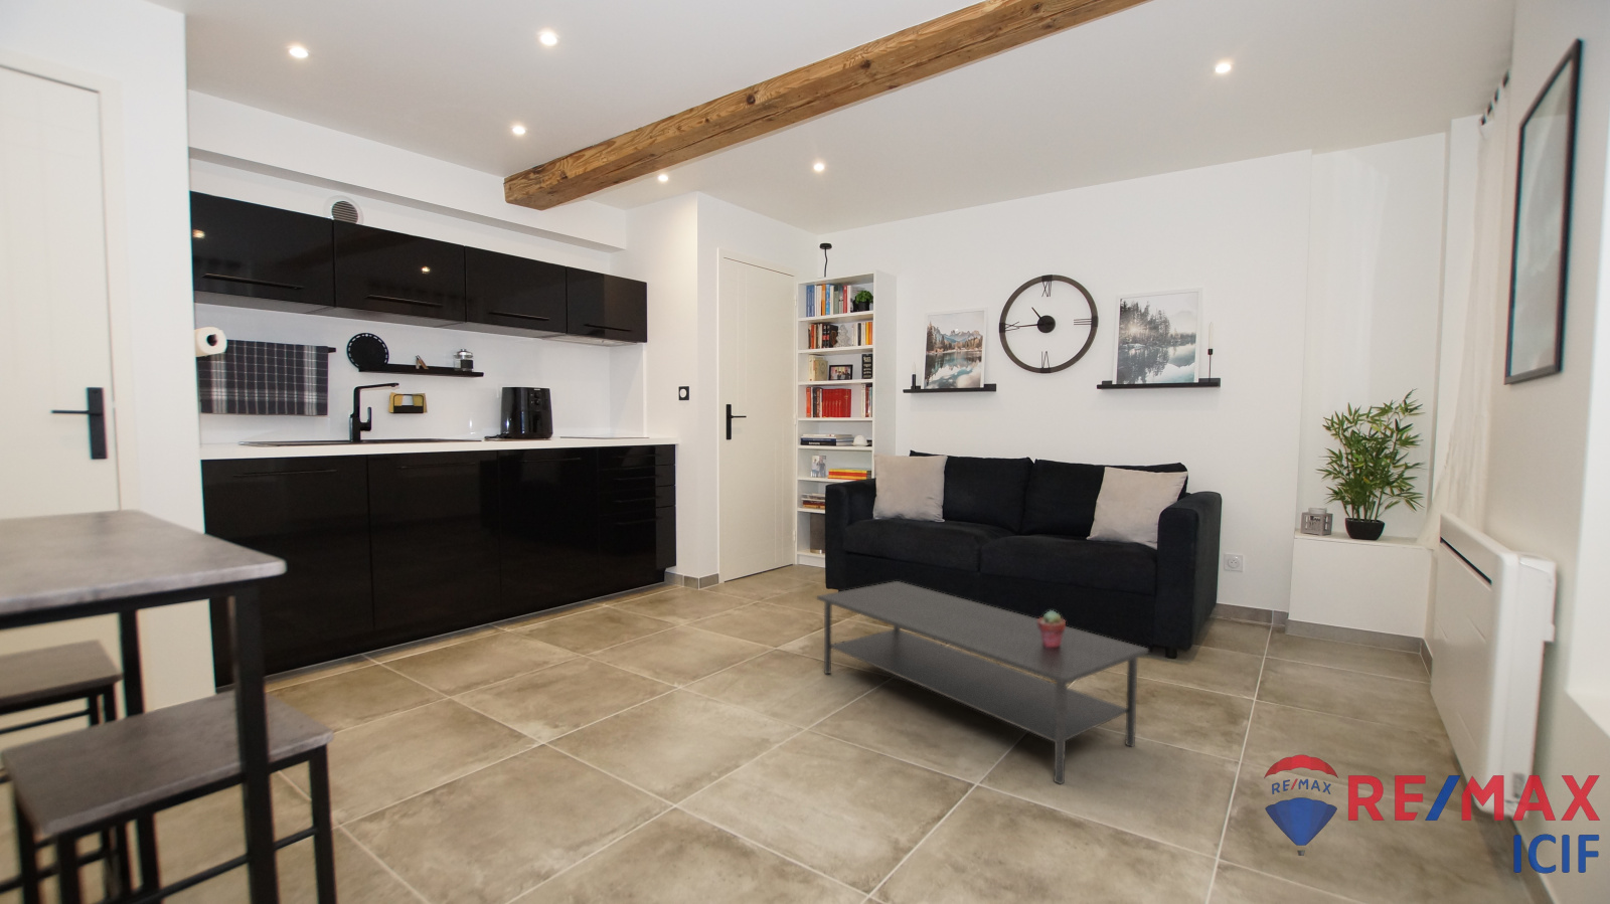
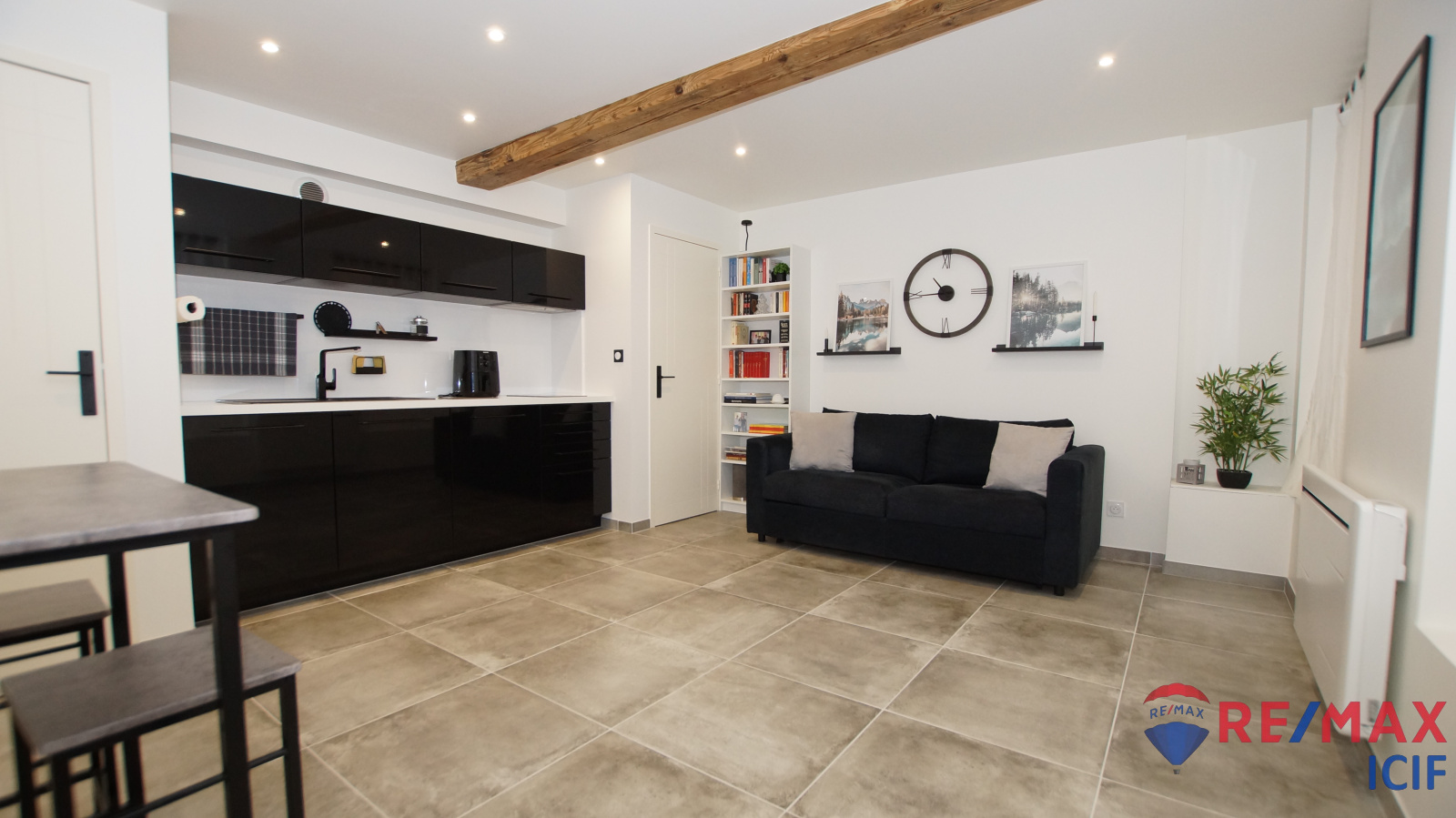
- potted succulent (1050, 627)
- coffee table (961, 662)
